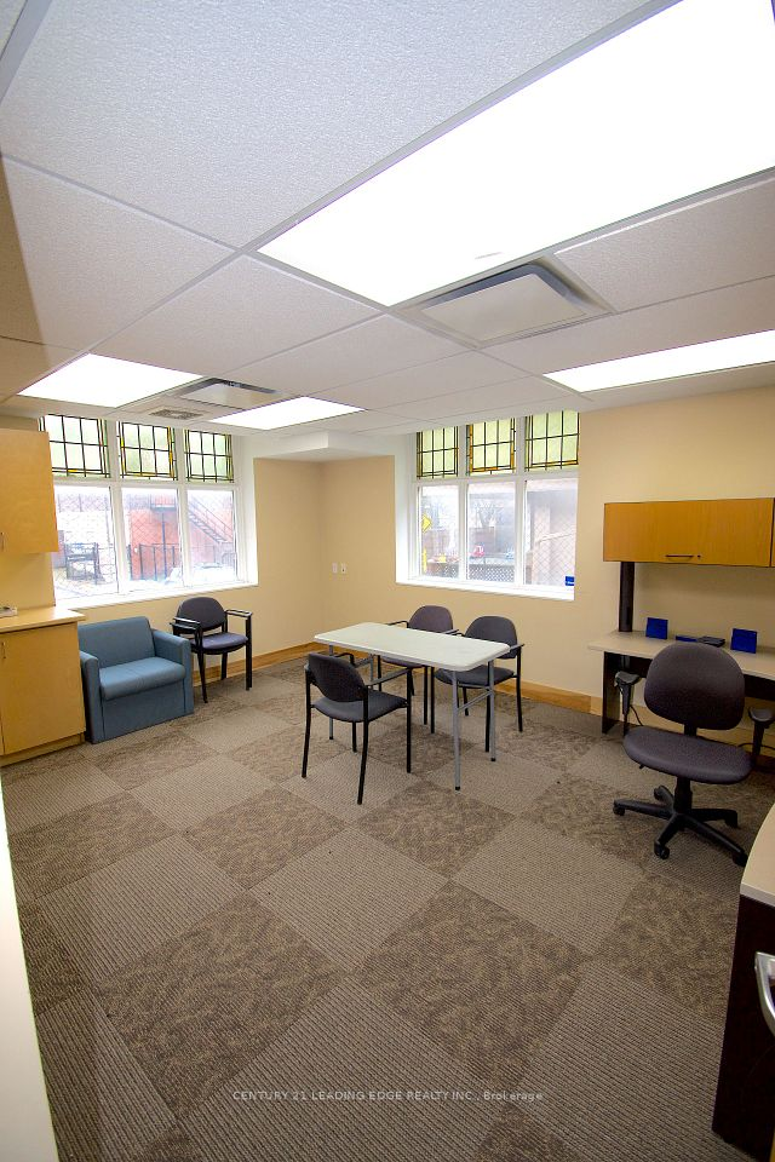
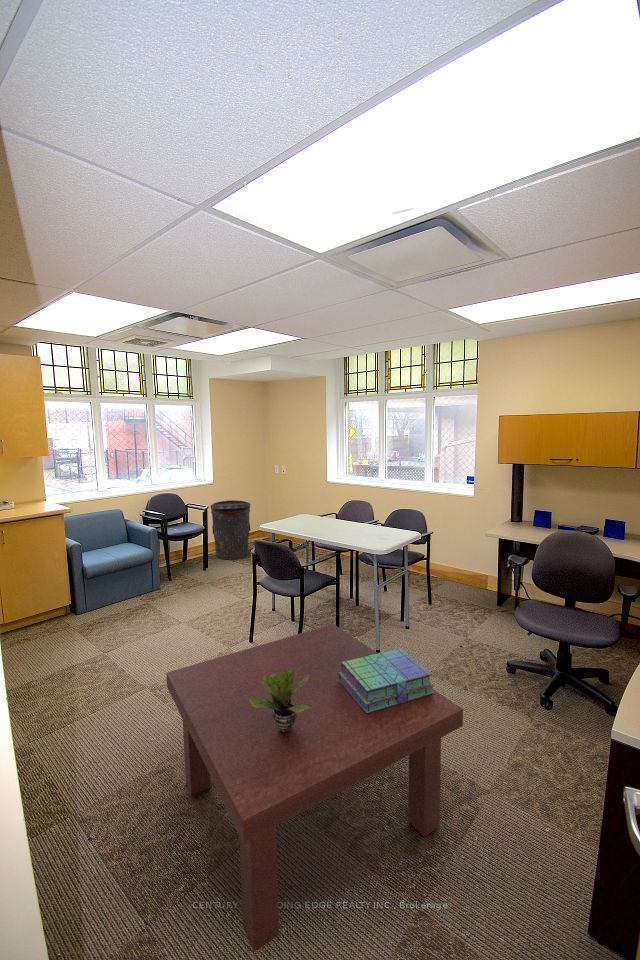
+ potted plant (284, 701)
+ stack of books (385, 676)
+ coffee table (304, 747)
+ trash can (231, 529)
